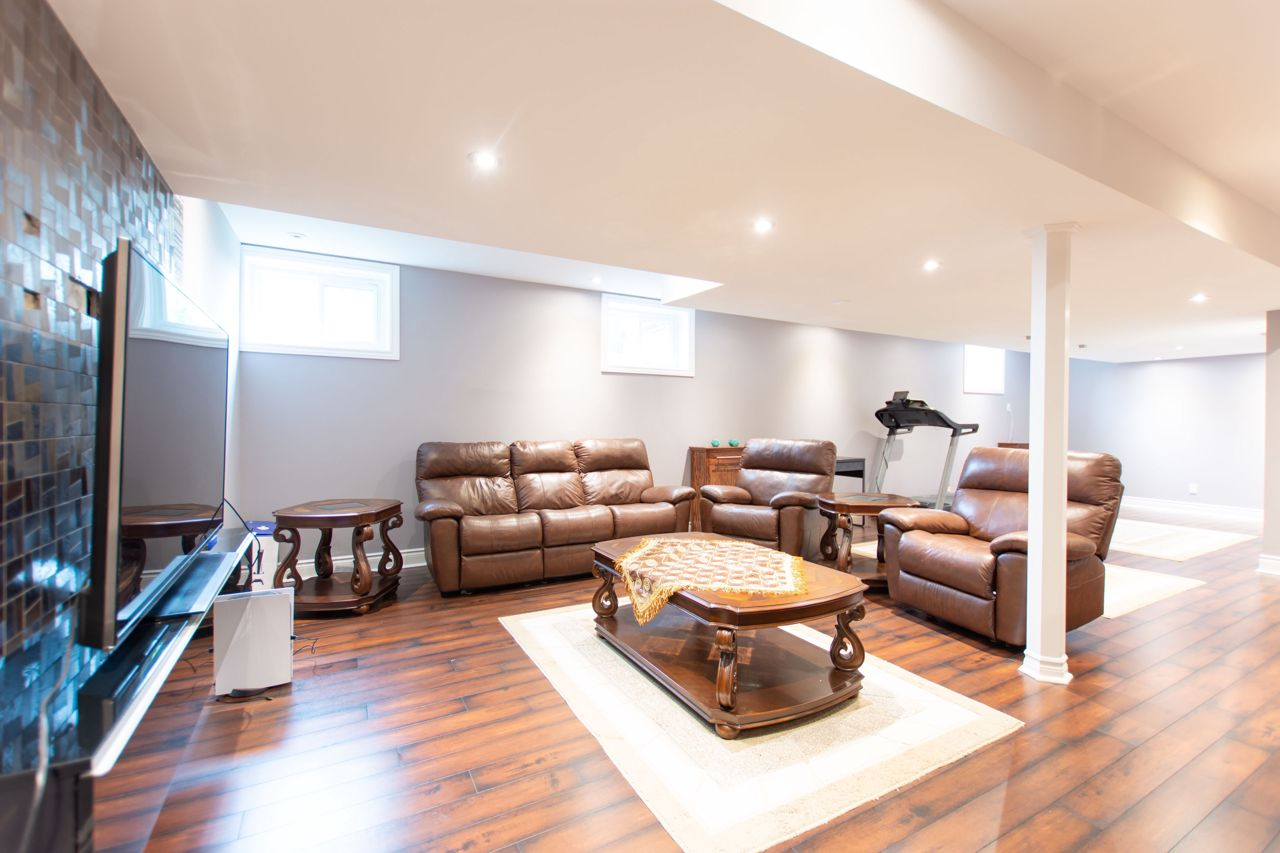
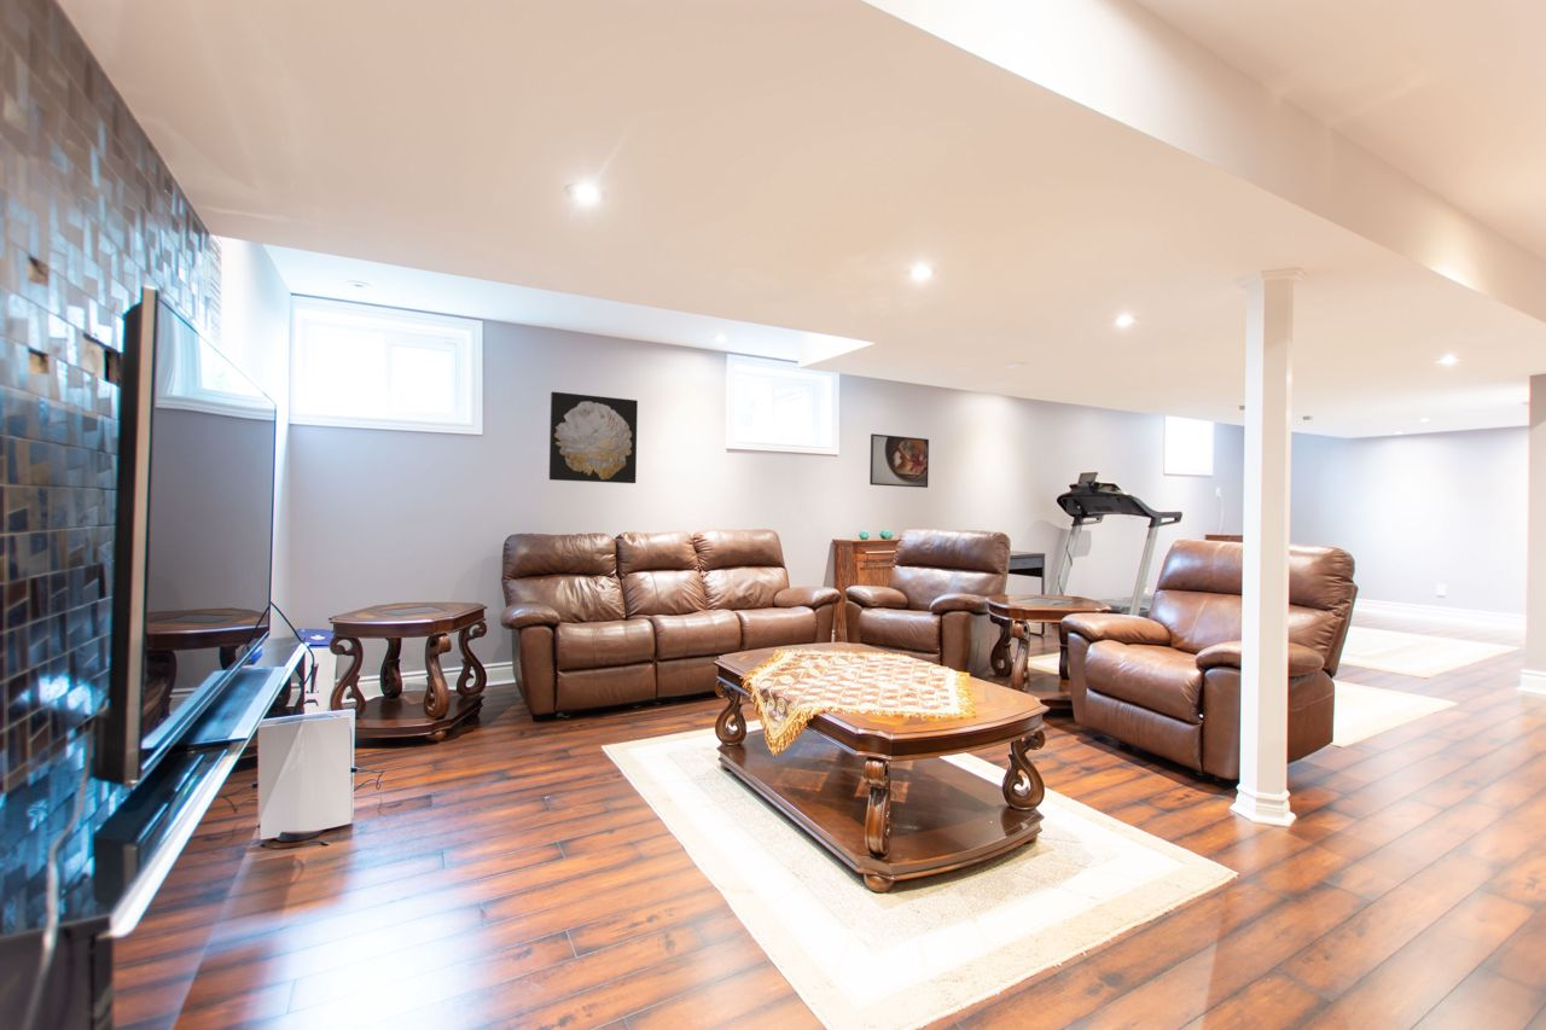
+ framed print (900, 461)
+ wall art (594, 438)
